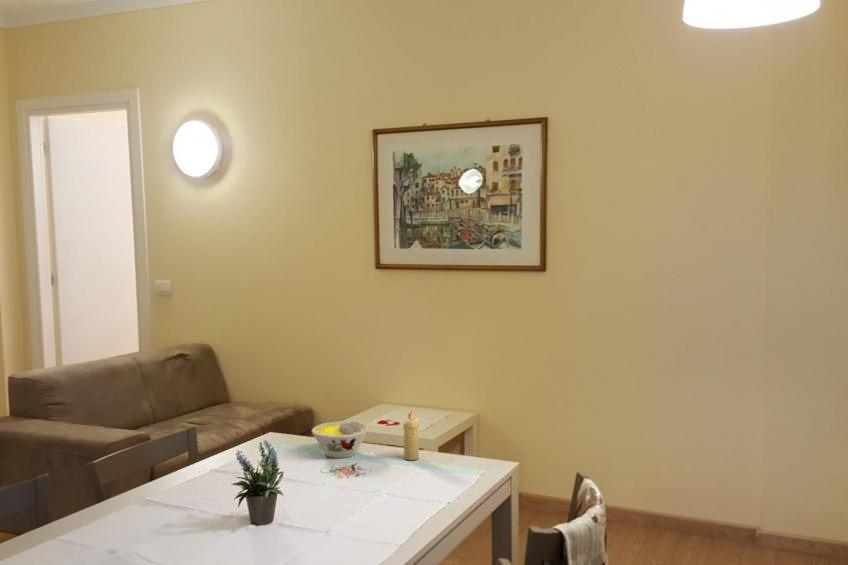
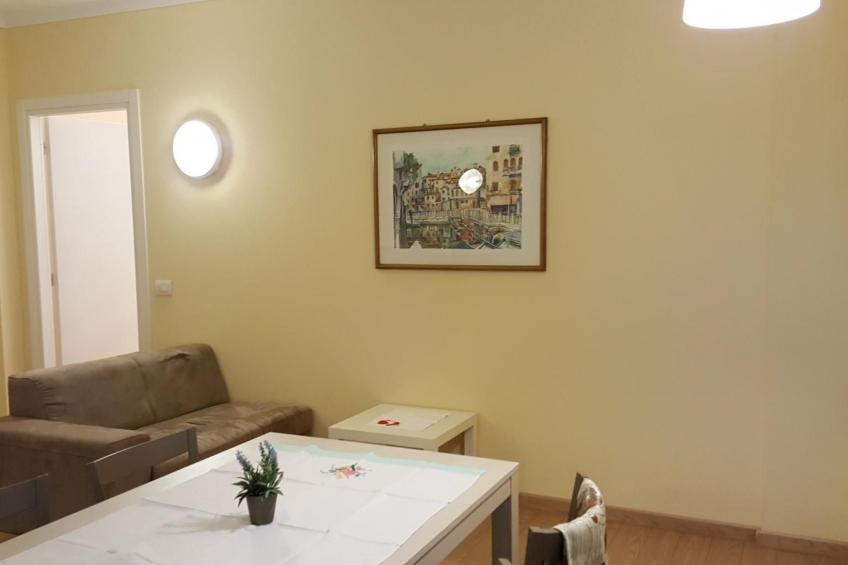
- candle (411, 434)
- bowl (340, 437)
